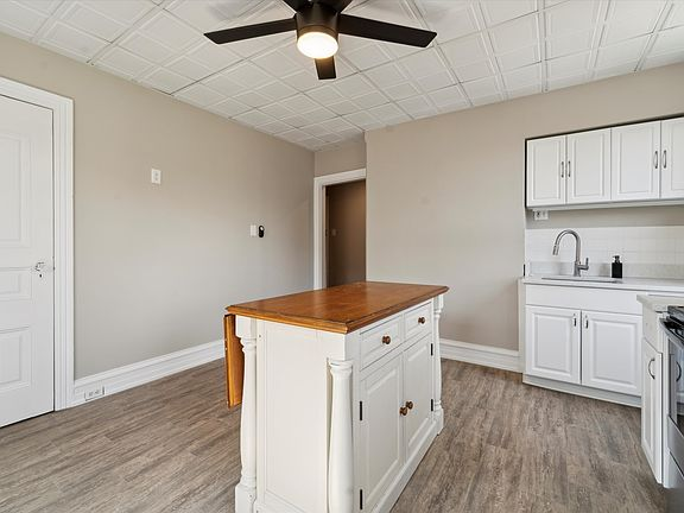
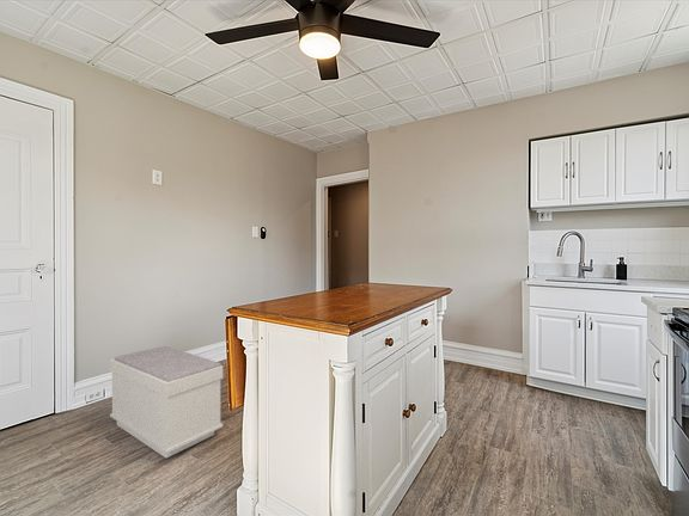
+ bench (165, 393)
